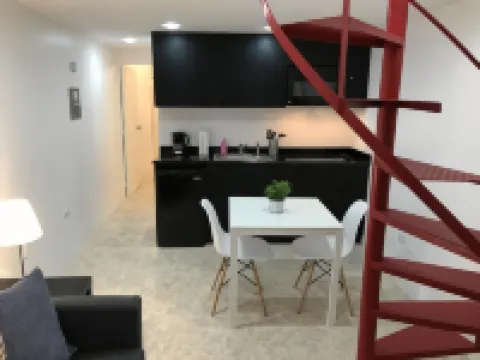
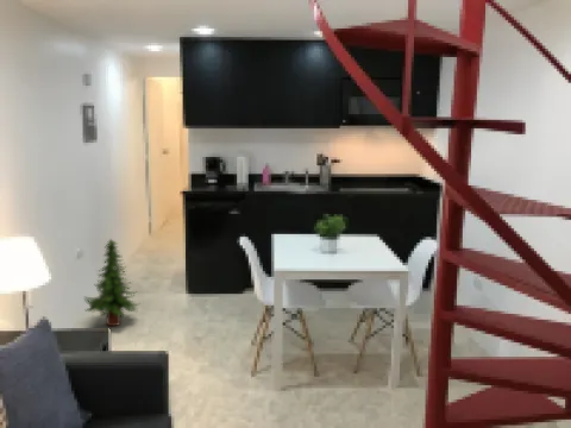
+ tree (111, 282)
